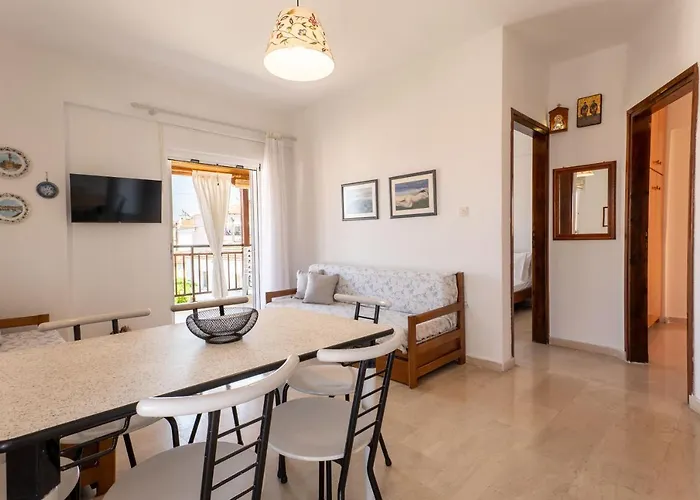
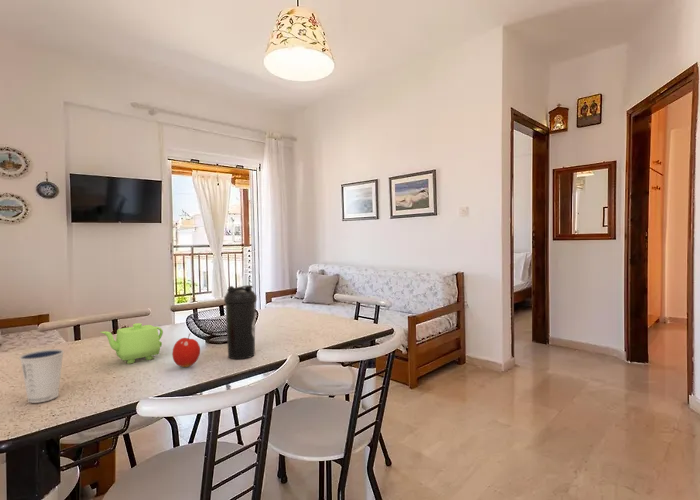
+ teapot (133, 342)
+ water bottle (240, 320)
+ dixie cup (42, 376)
+ fruit (186, 350)
